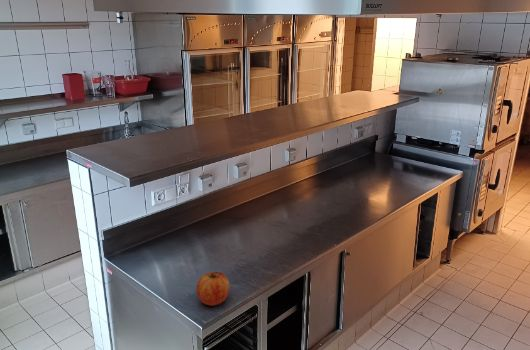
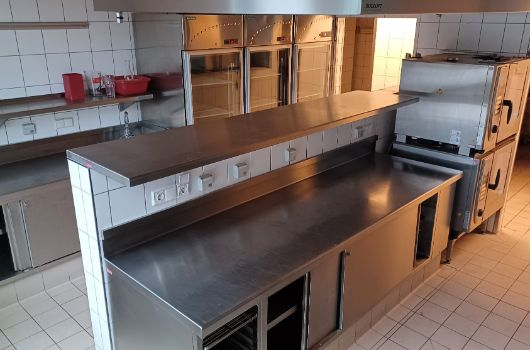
- apple (212, 286)
